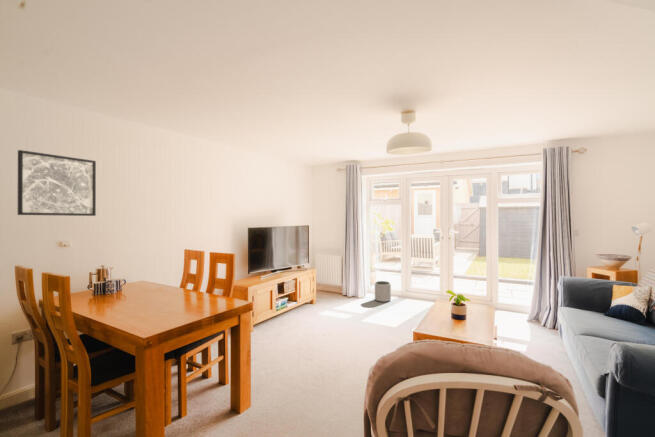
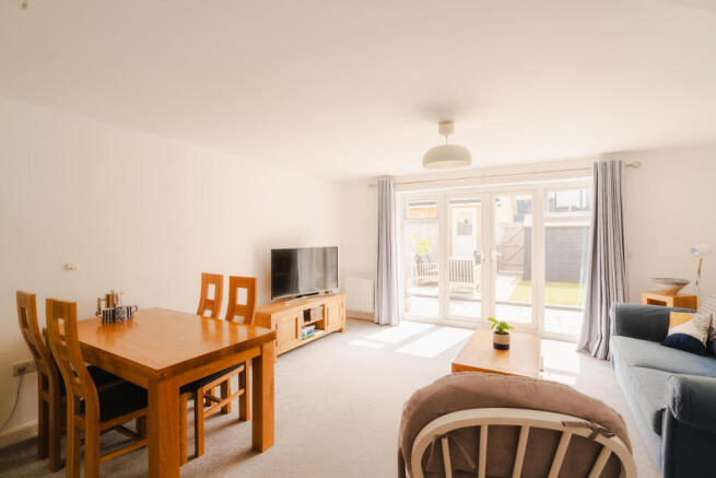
- wall art (59, 185)
- plant pot (382, 291)
